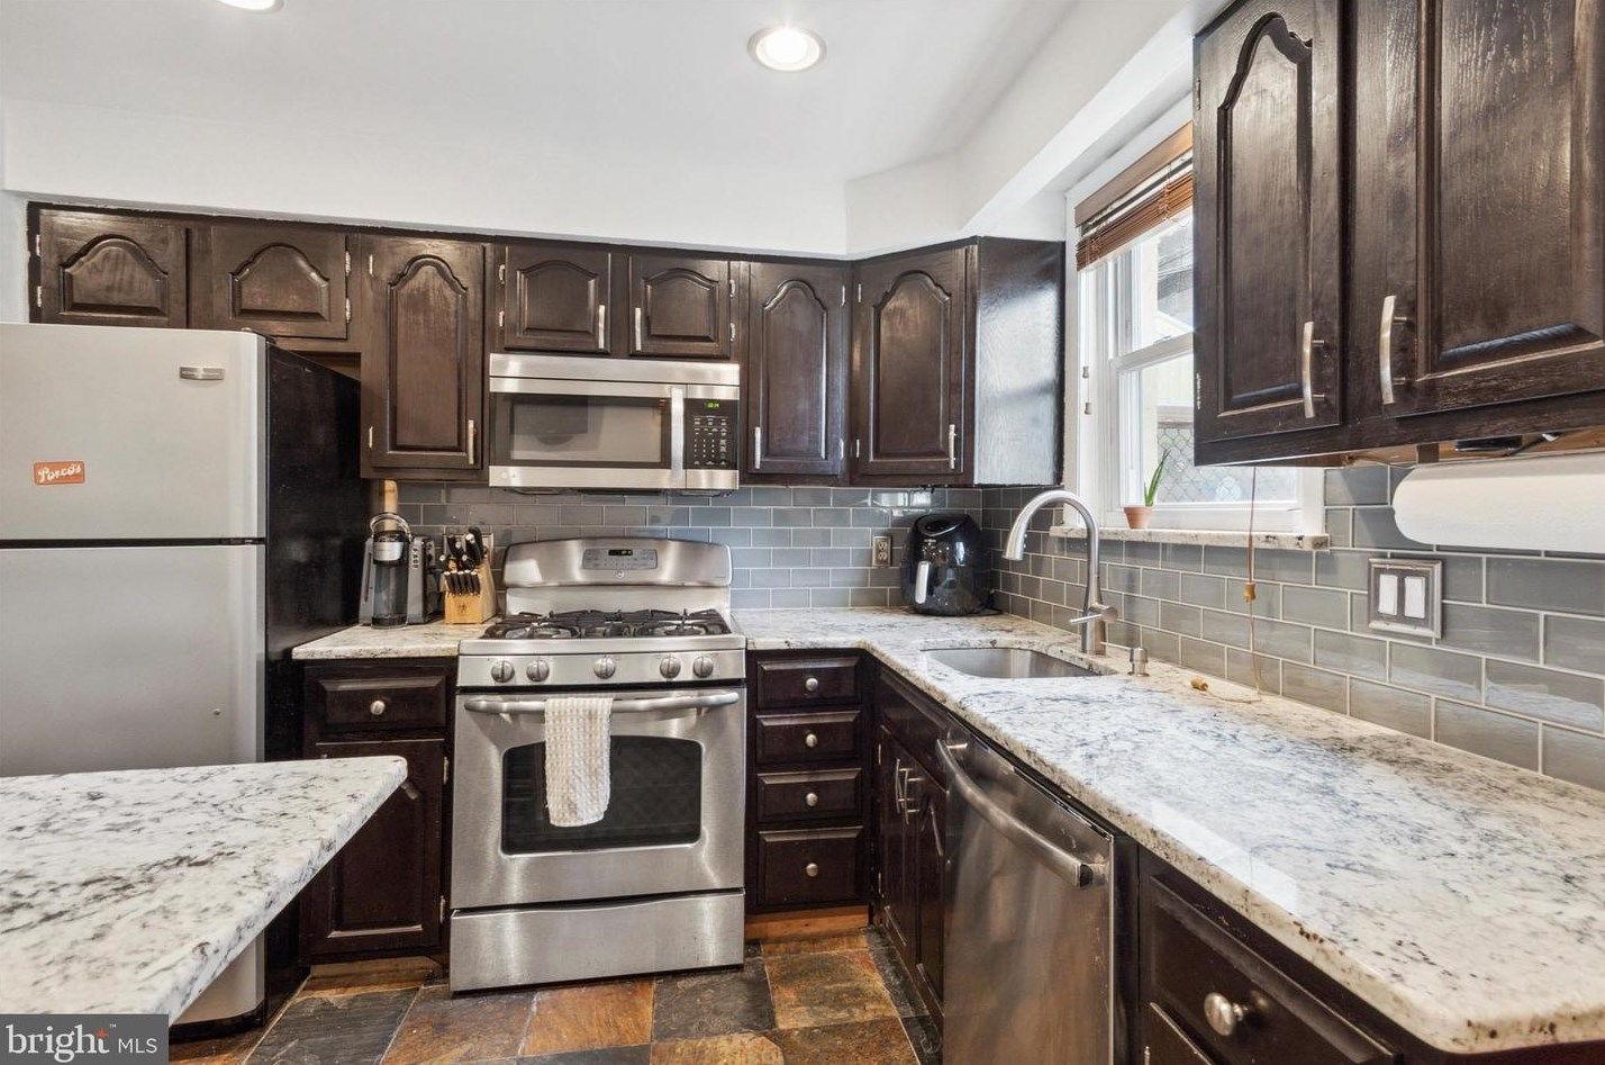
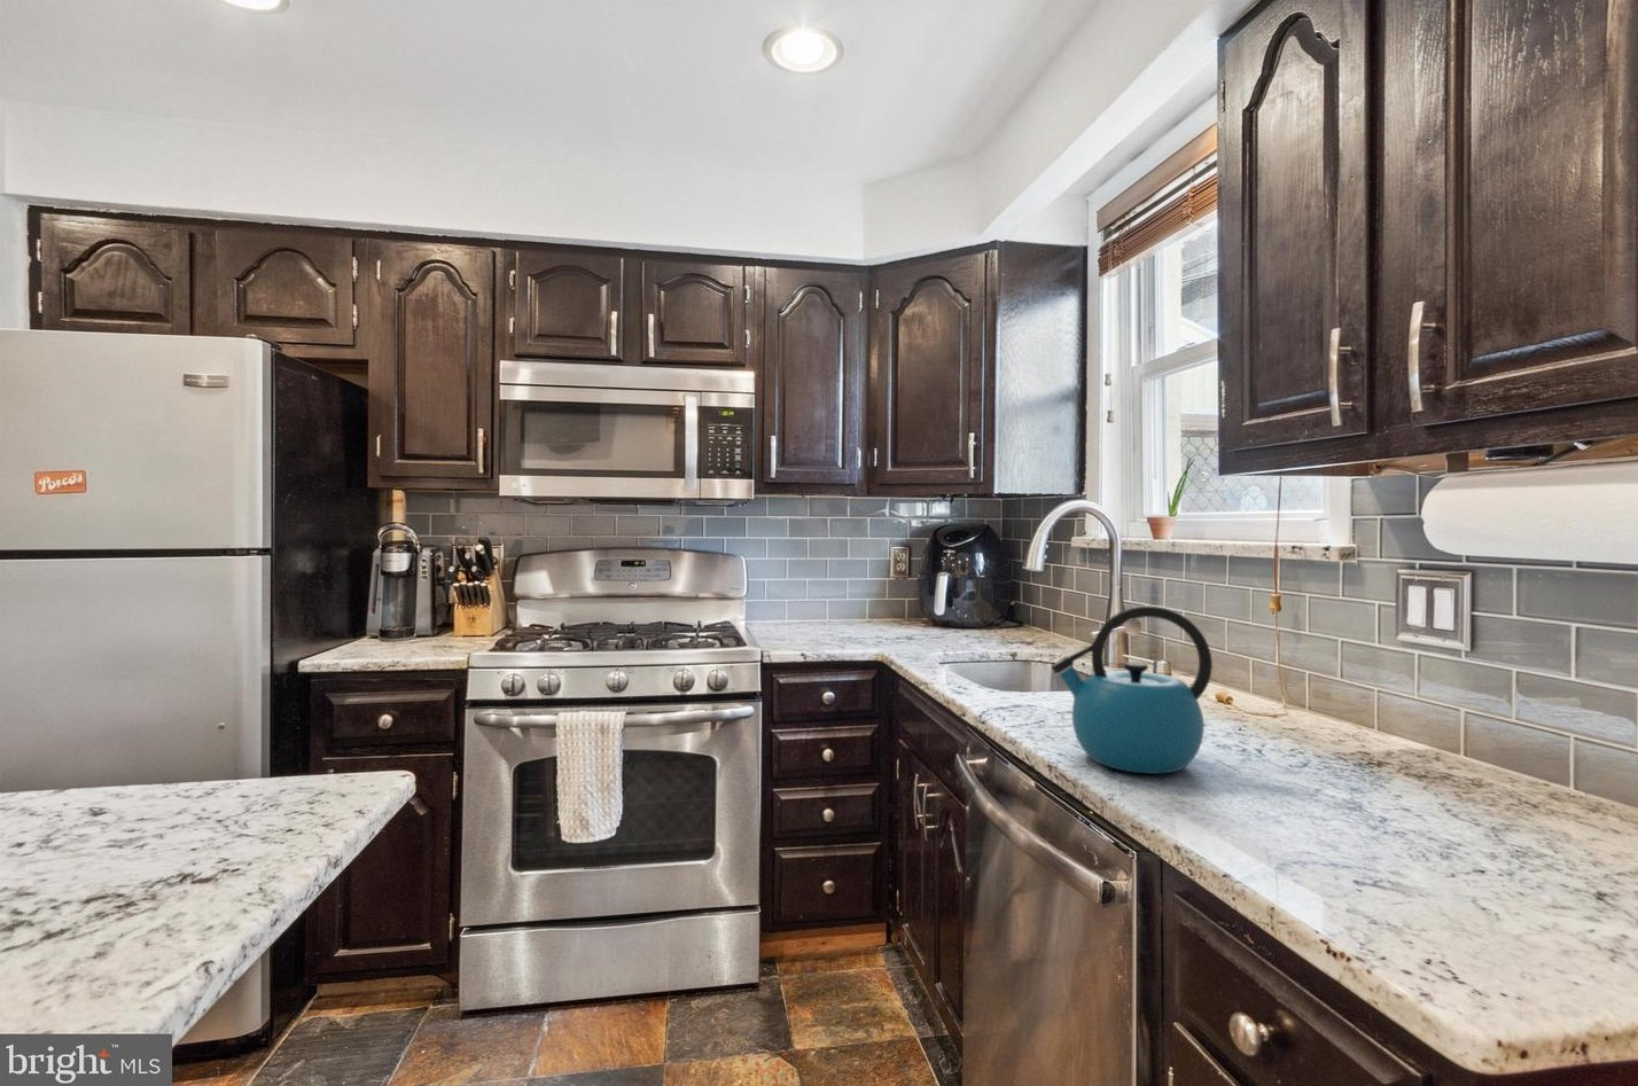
+ kettle (1128, 682)
